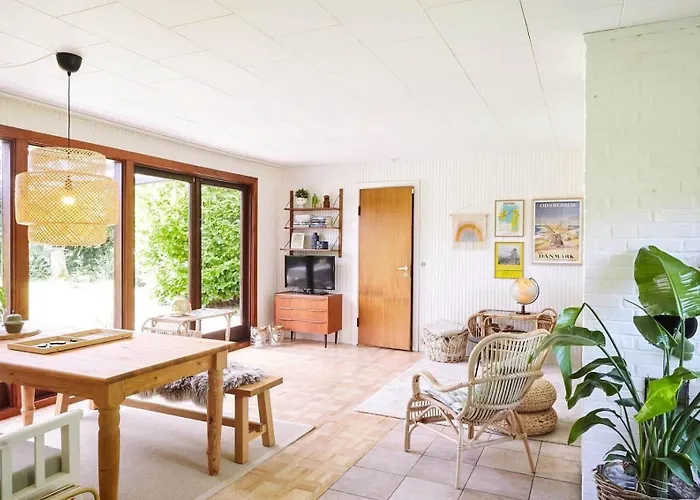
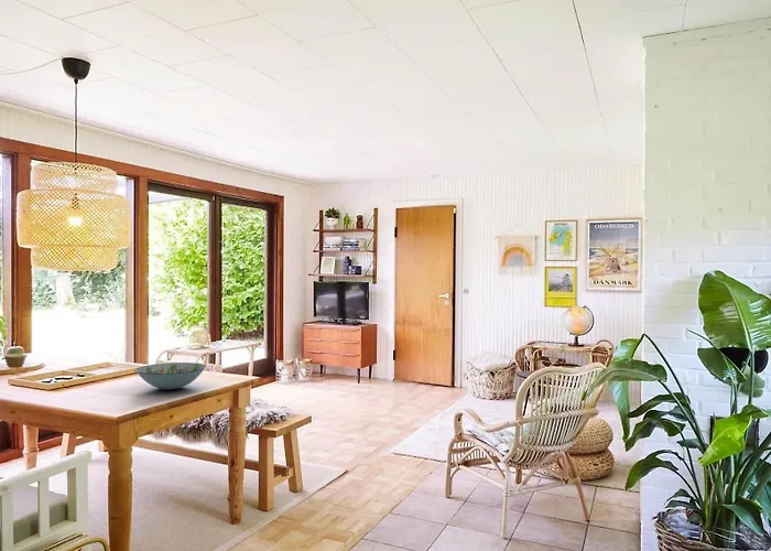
+ decorative bowl (171, 378)
